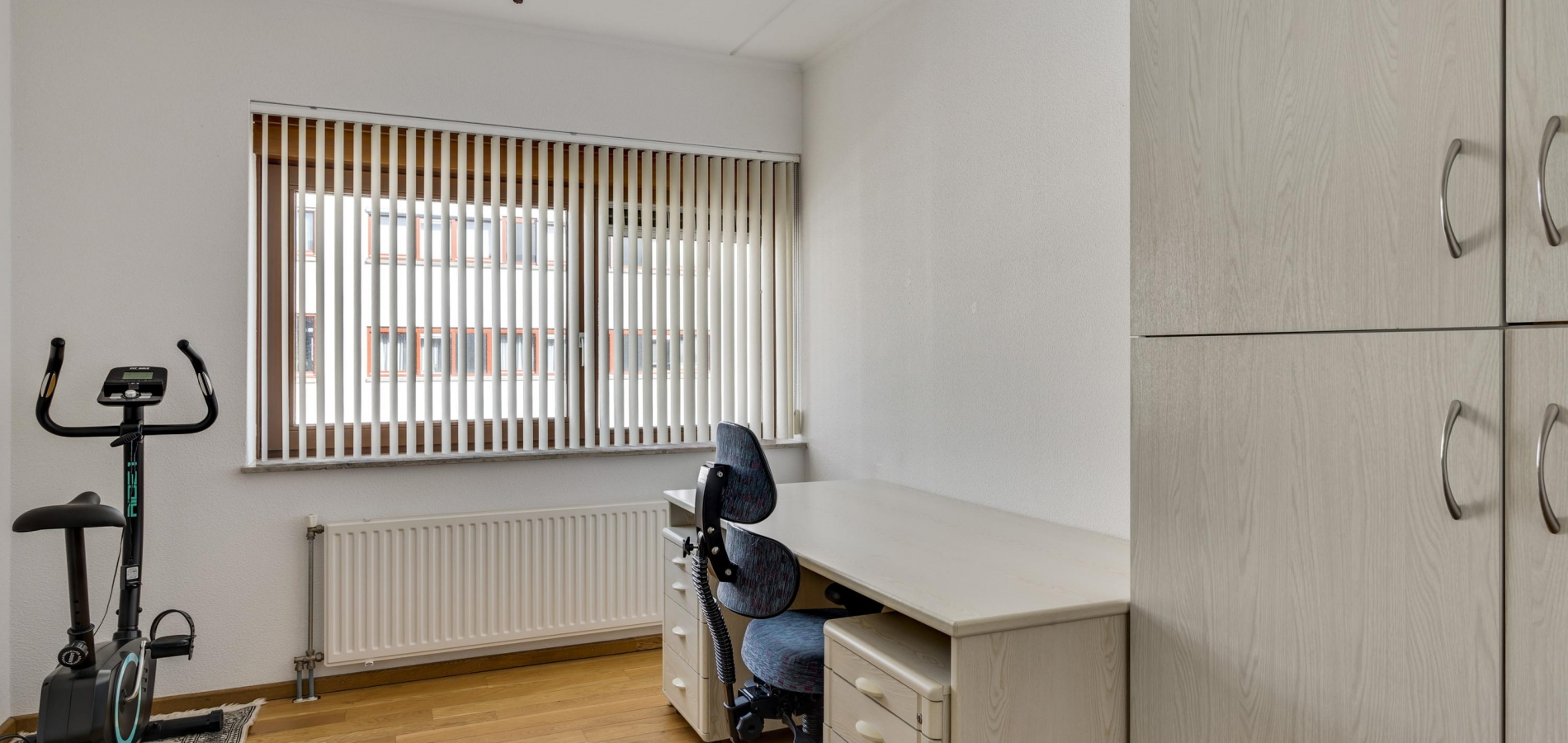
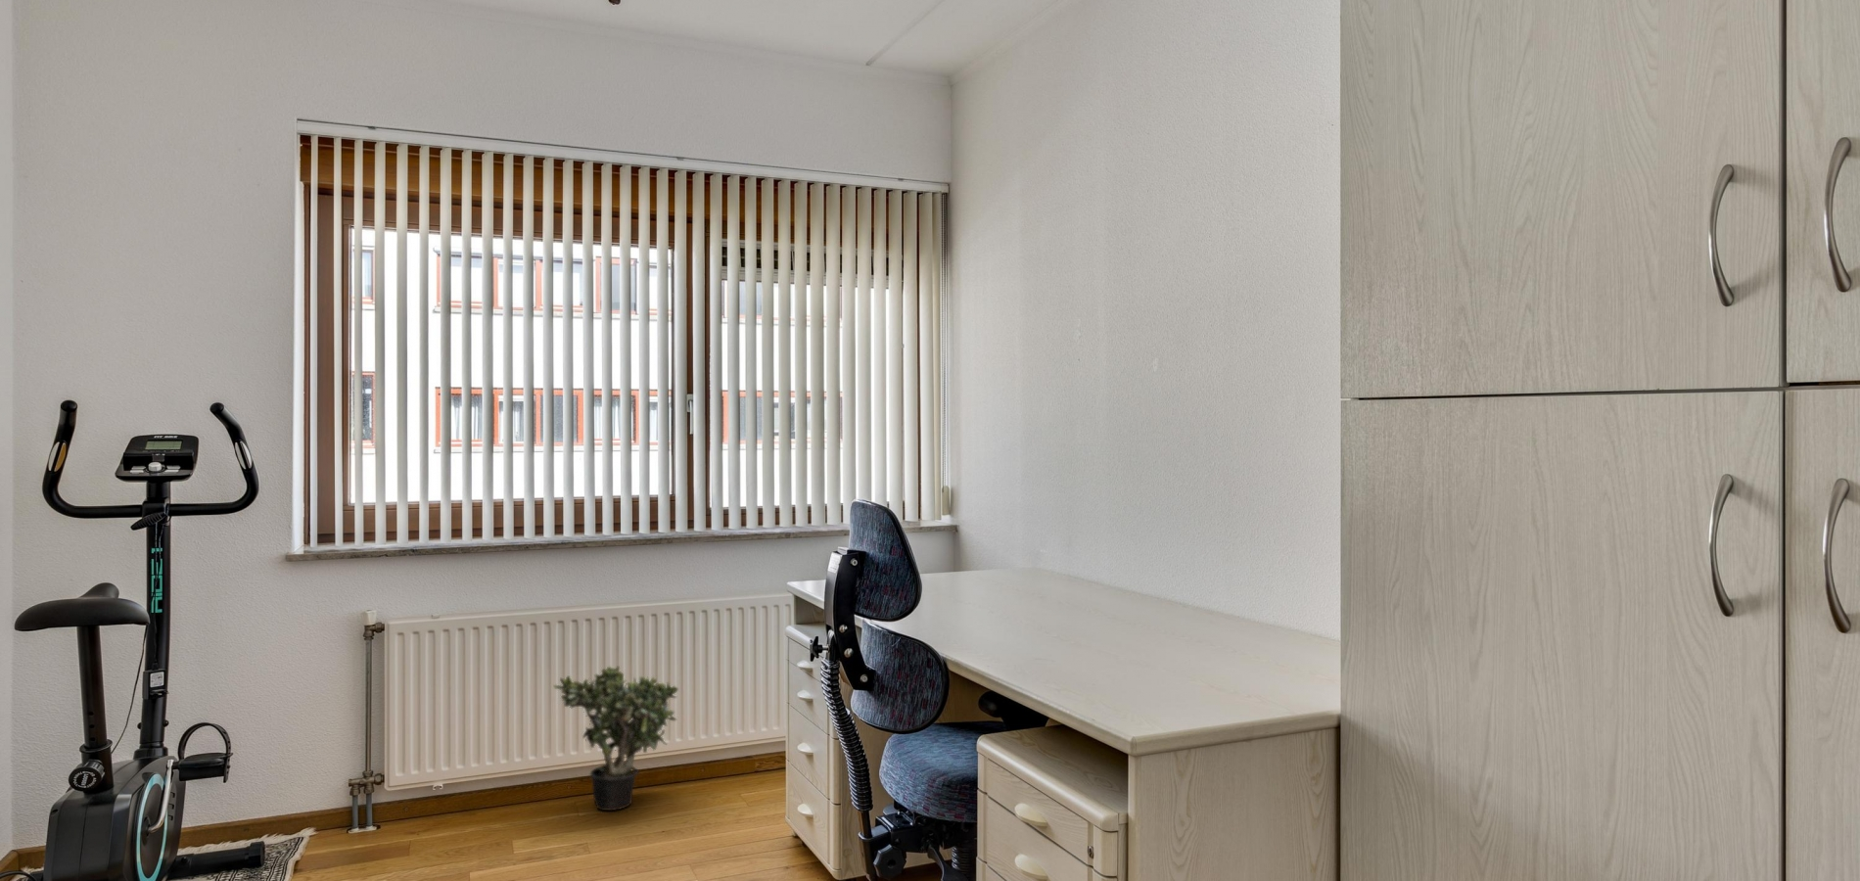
+ potted plant (618, 736)
